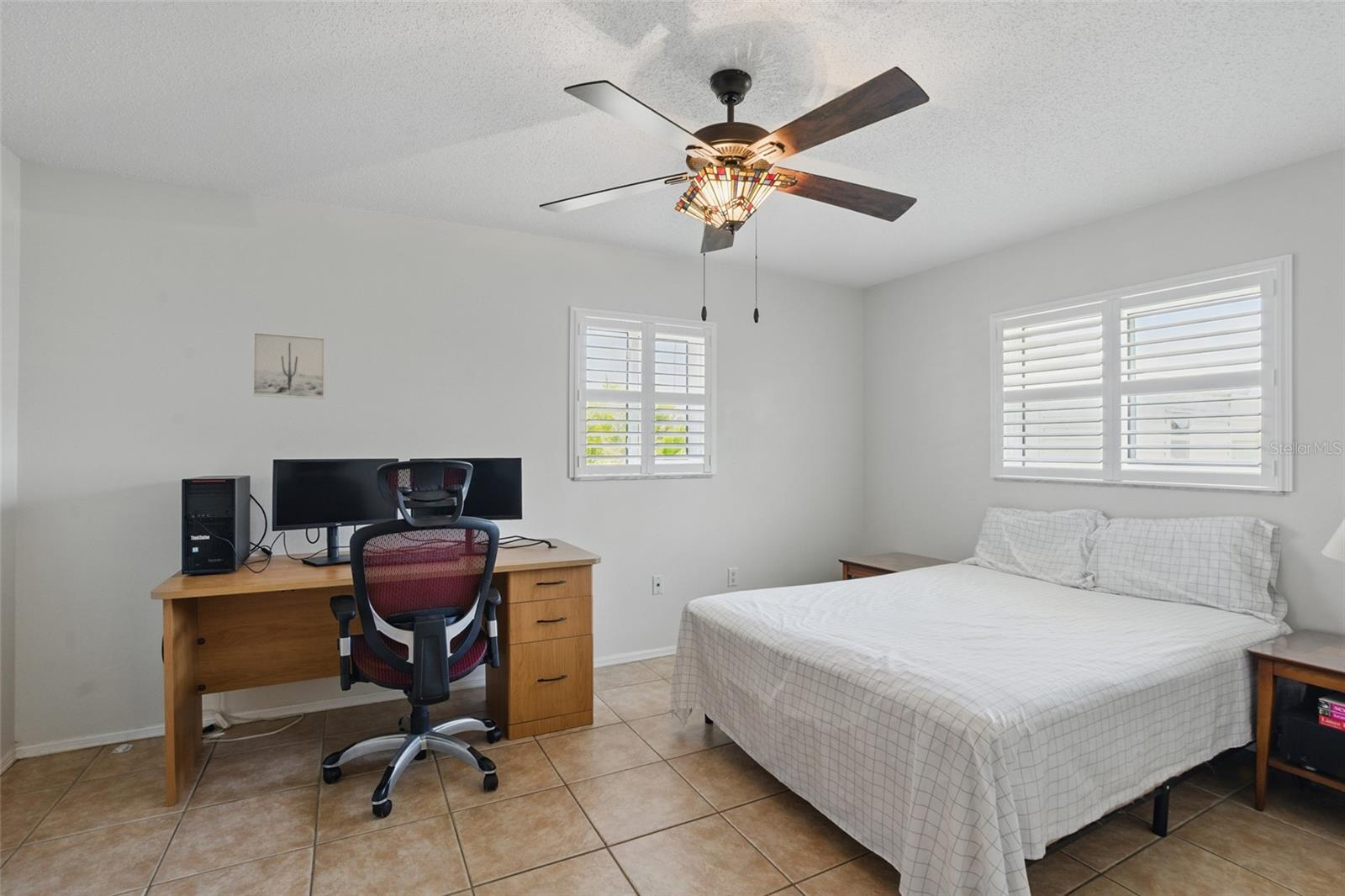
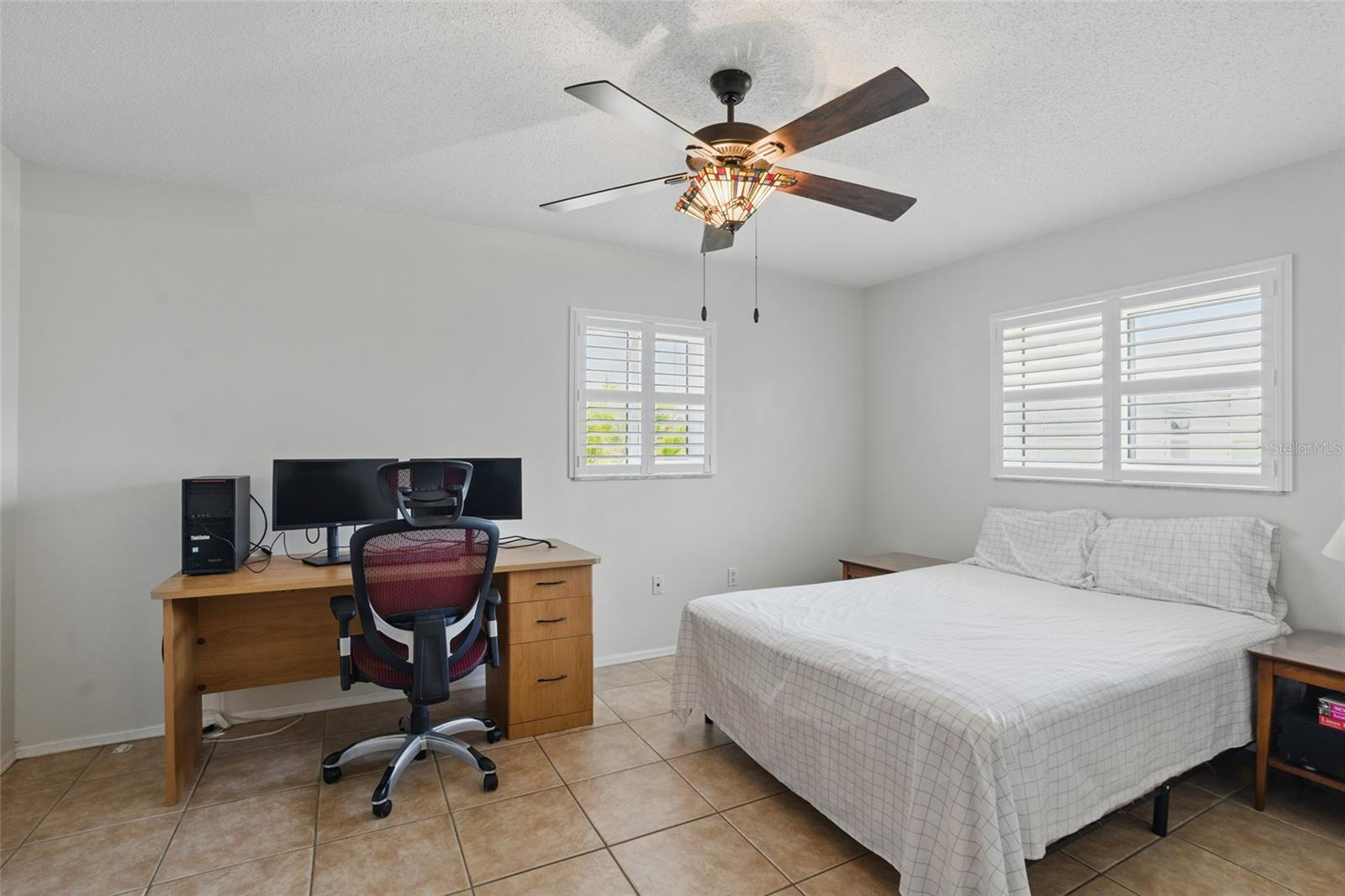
- wall art (289, 366)
